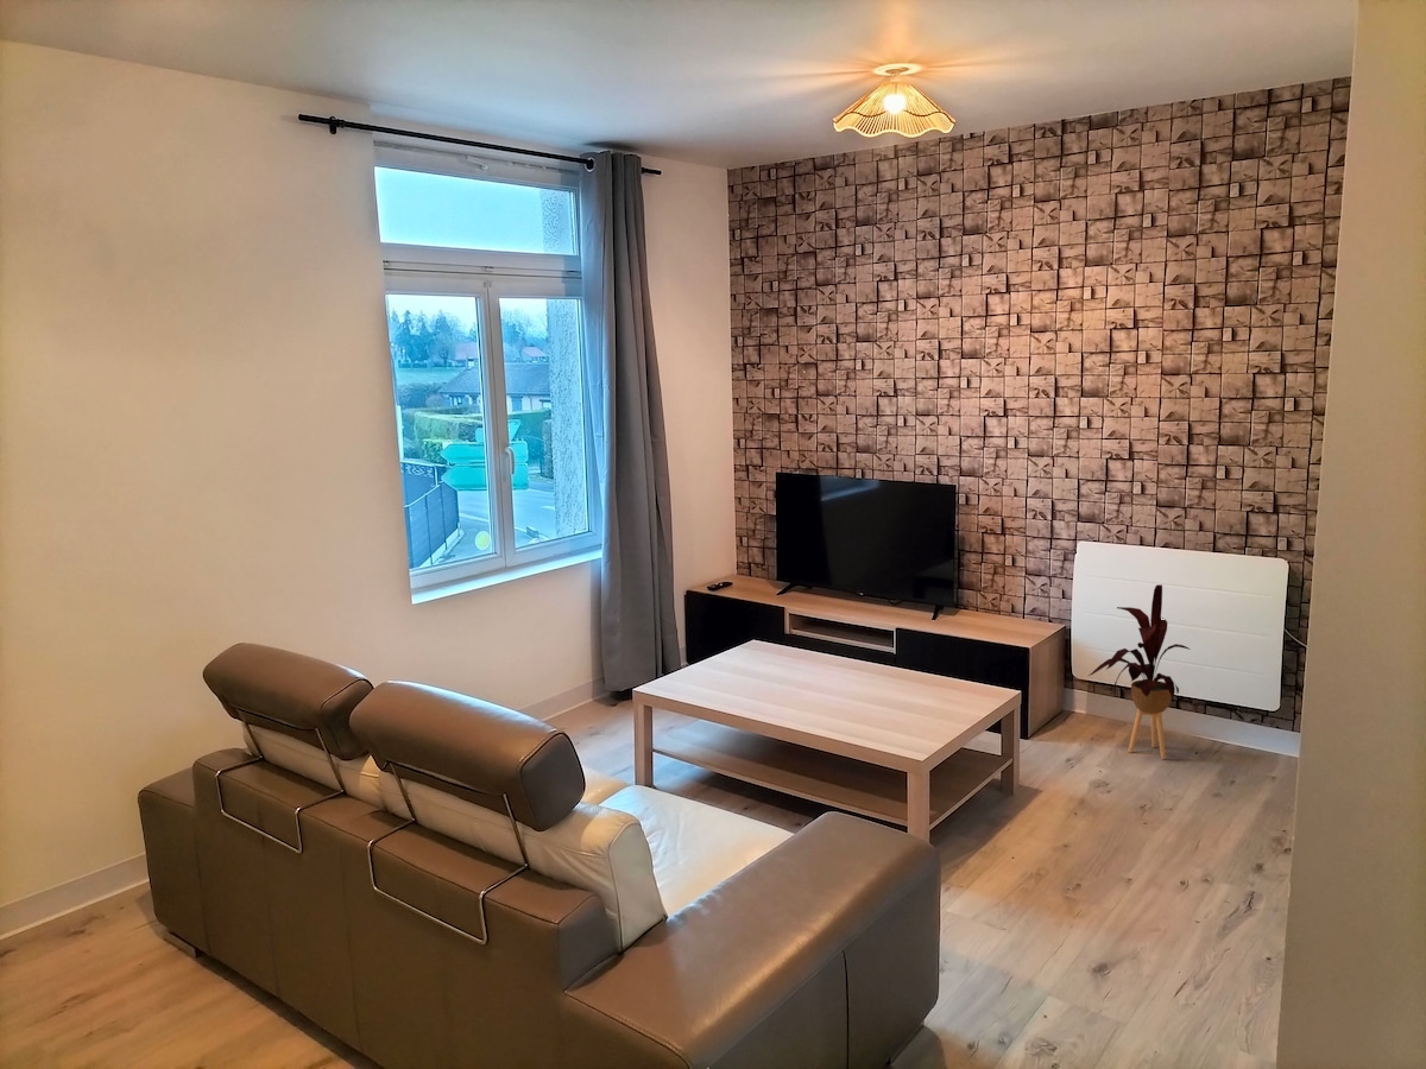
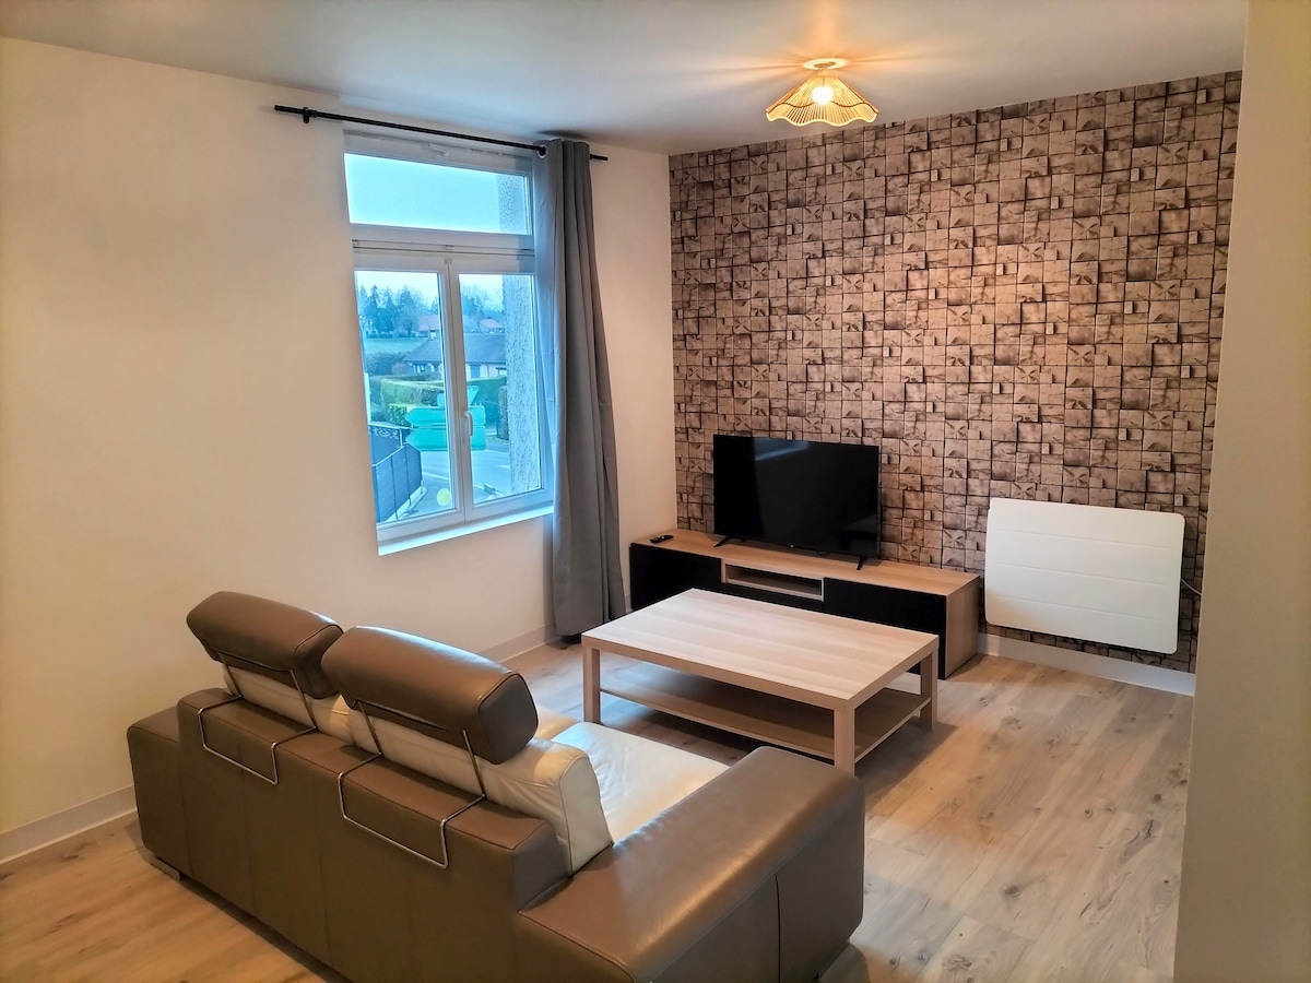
- house plant (1141, 666)
